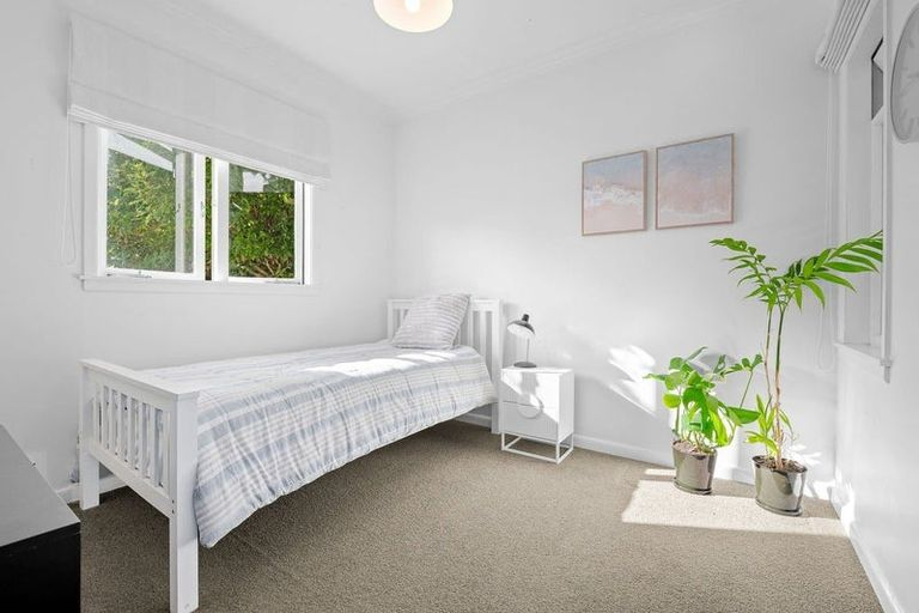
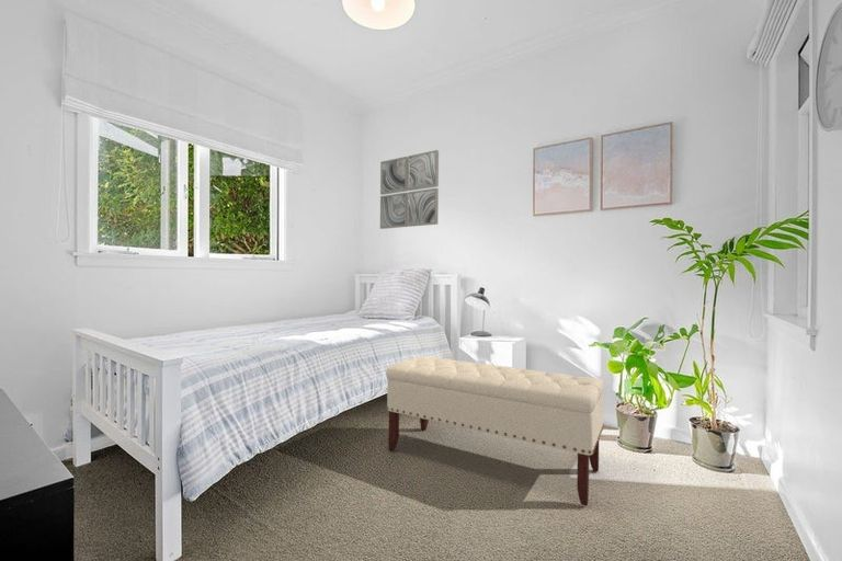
+ wall art (408, 192)
+ bench (488, 414)
